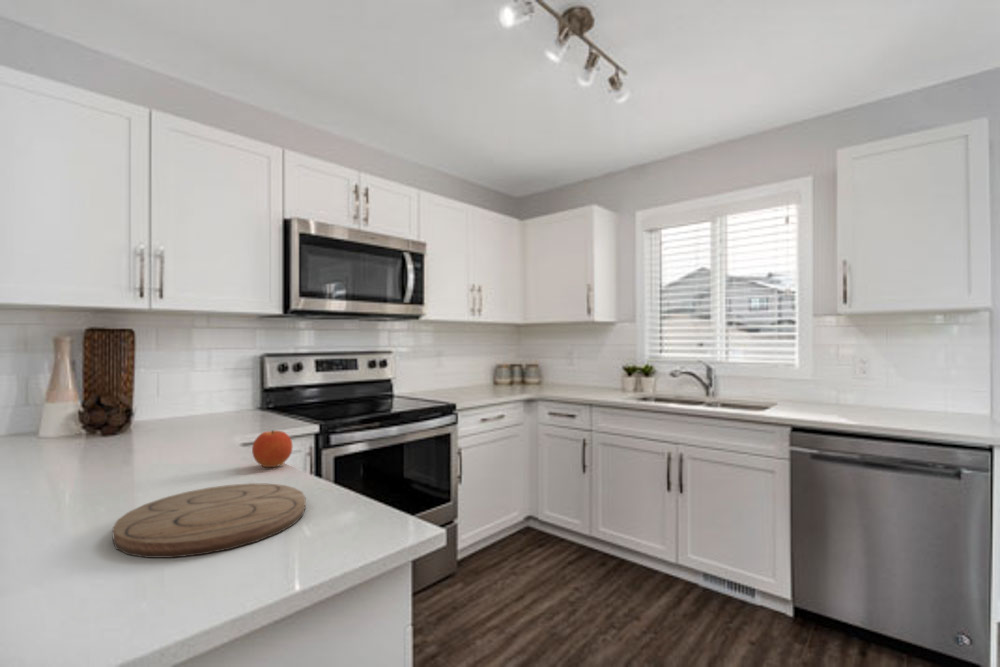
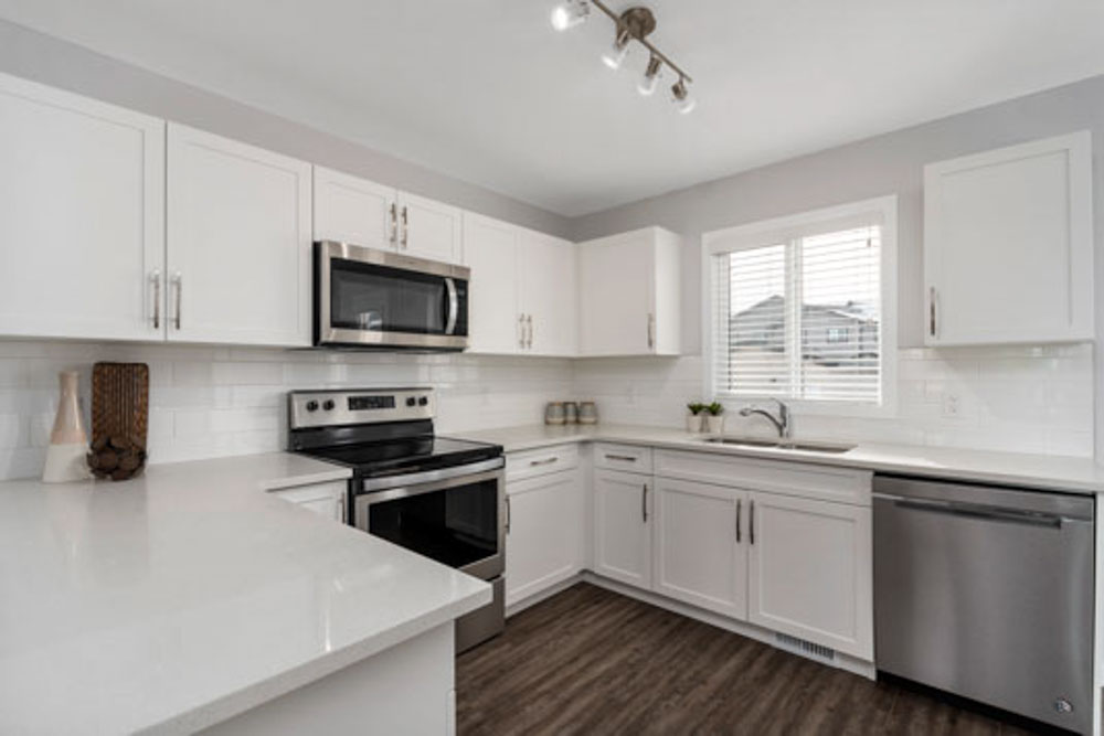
- cutting board (217, 514)
- fruit (272, 448)
